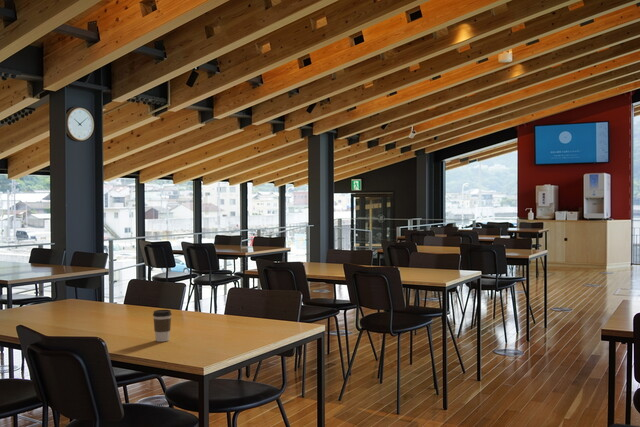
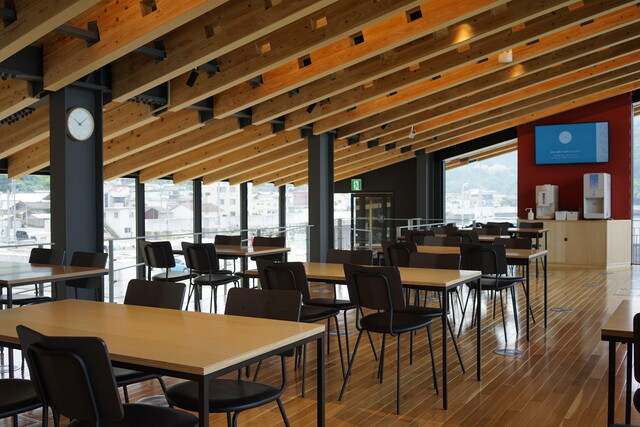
- coffee cup (162, 325)
